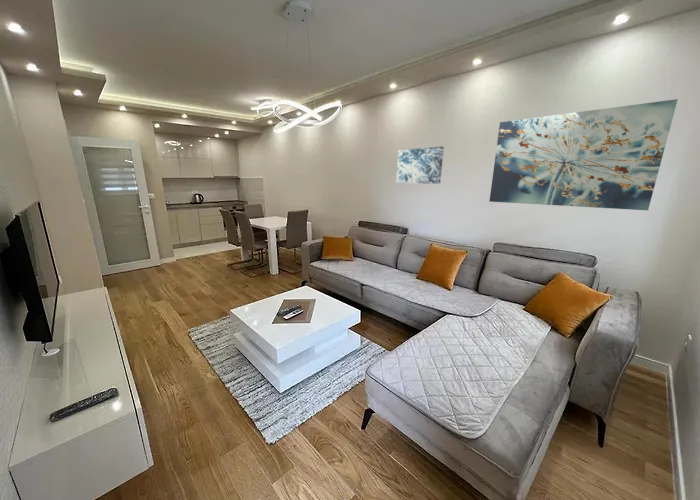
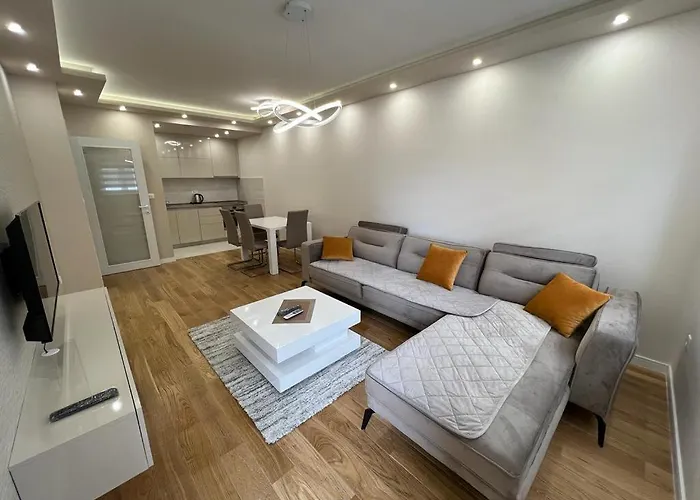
- wall art (418, 166)
- wall art (564, 160)
